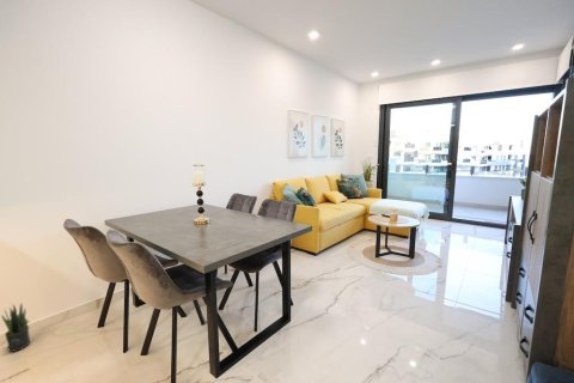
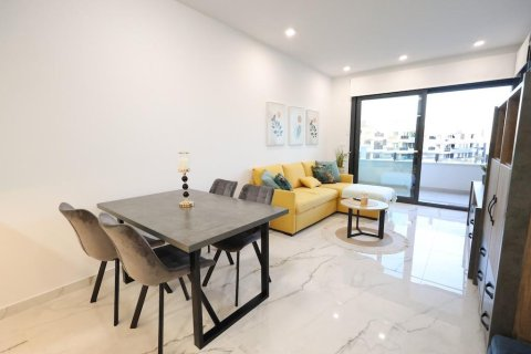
- potted plant (17, 327)
